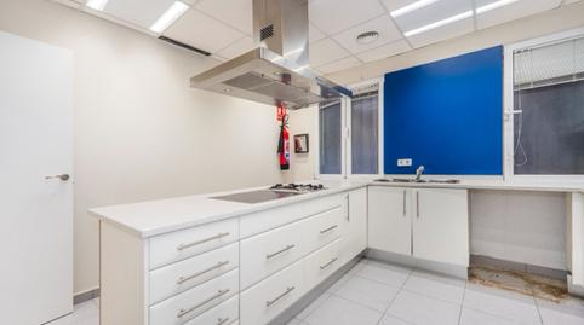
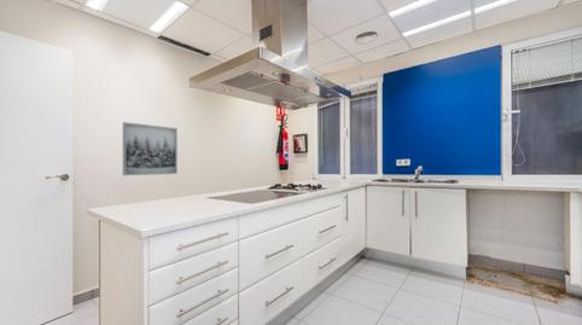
+ wall art (151, 150)
